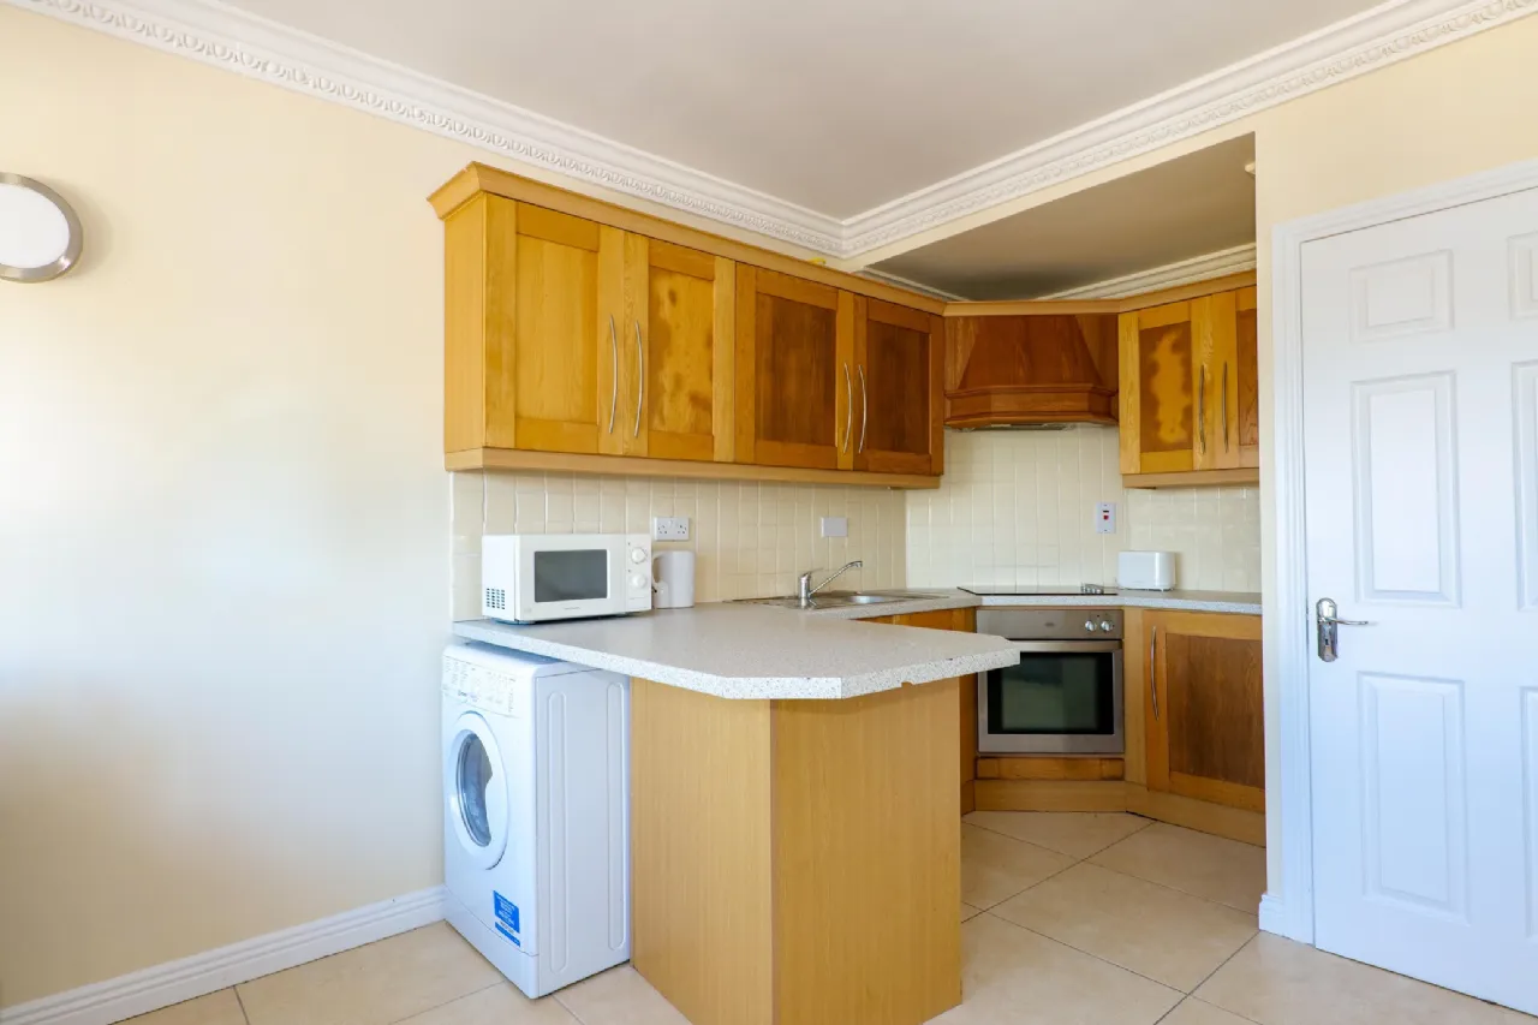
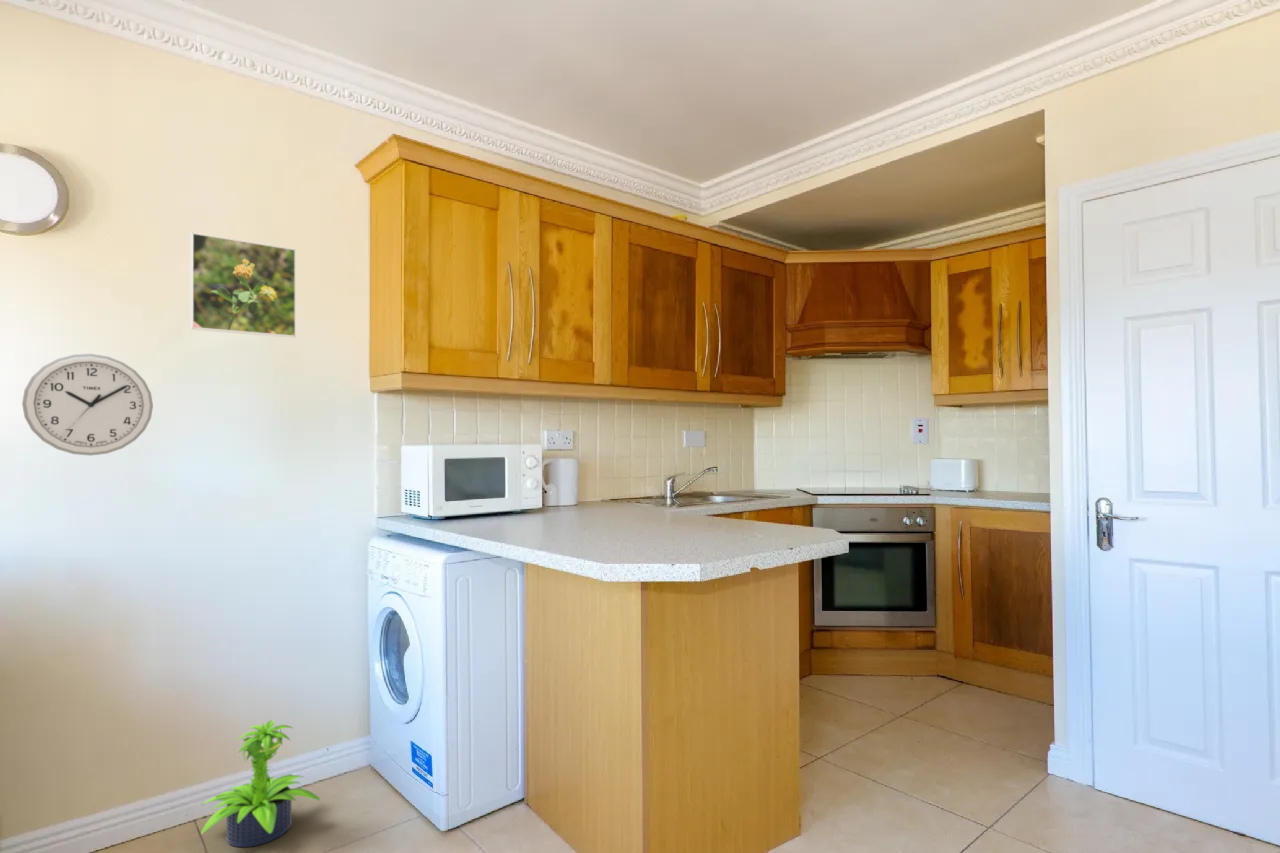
+ potted plant (257, 776)
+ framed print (245, 287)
+ wall clock (90, 404)
